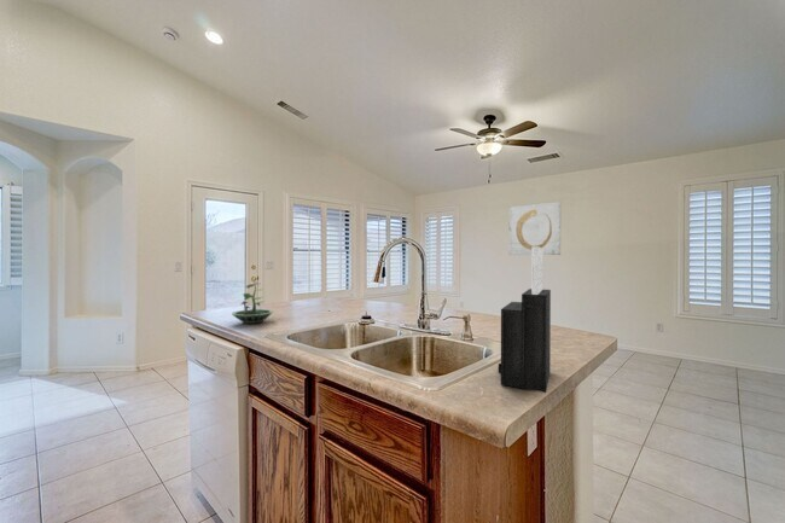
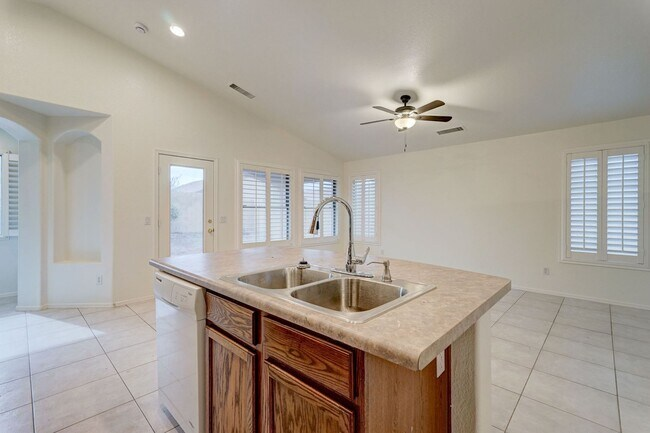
- knife block (522, 312)
- terrarium (254, 291)
- wall art (533, 229)
